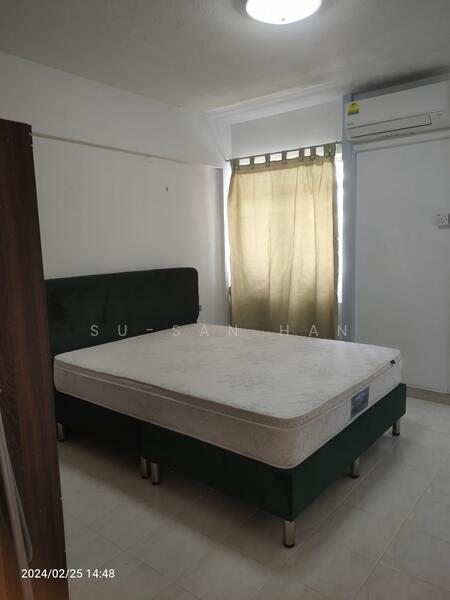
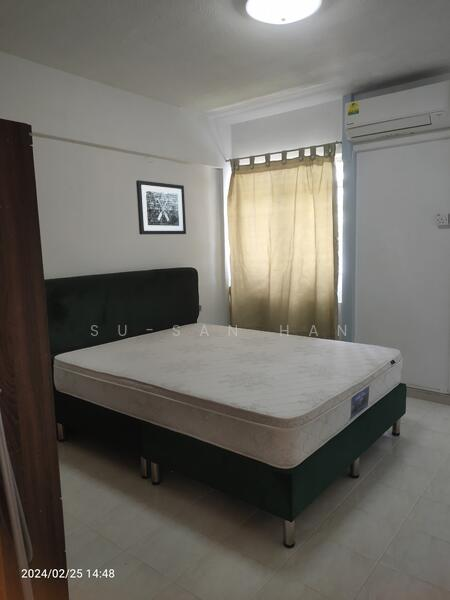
+ wall art (162, 208)
